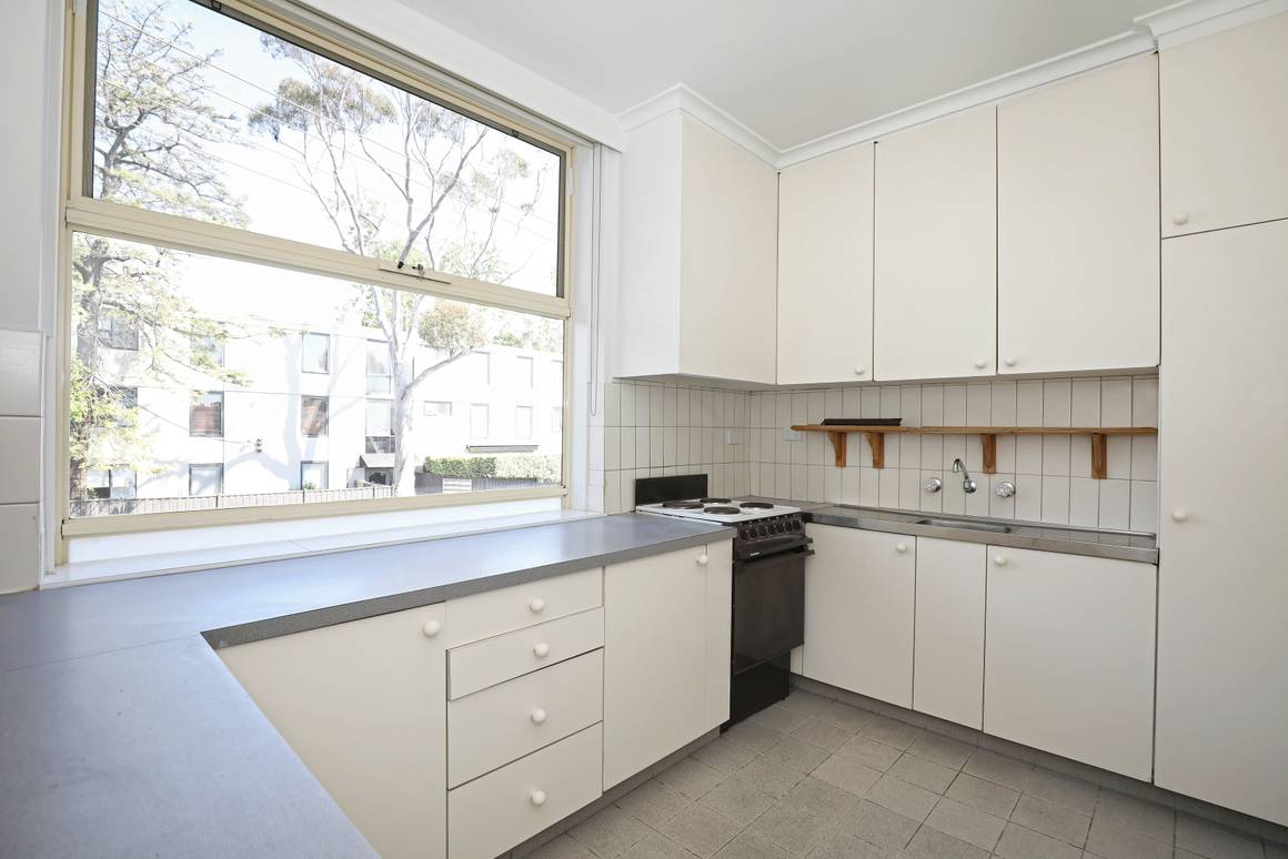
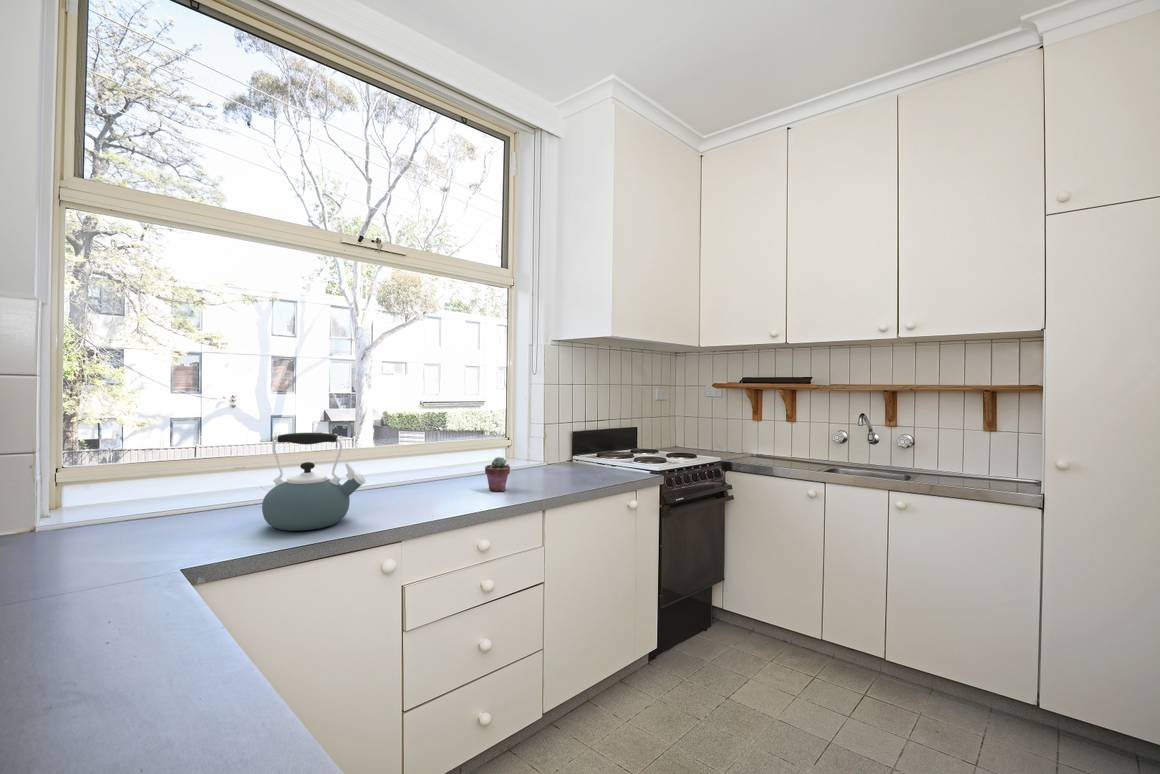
+ potted succulent (497, 473)
+ kettle (315, 477)
